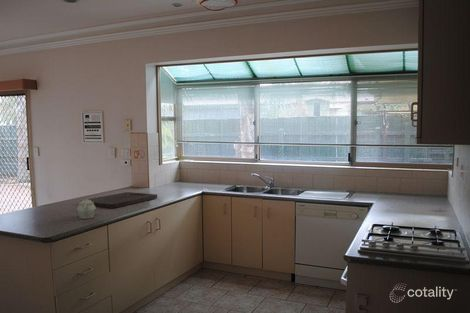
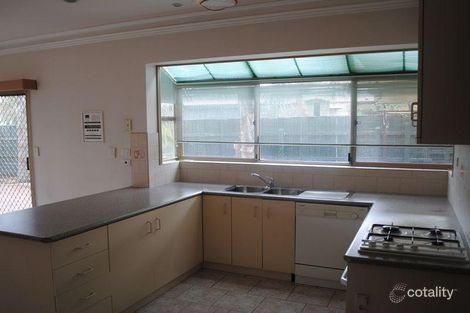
- cutting board (120, 199)
- teapot (86, 208)
